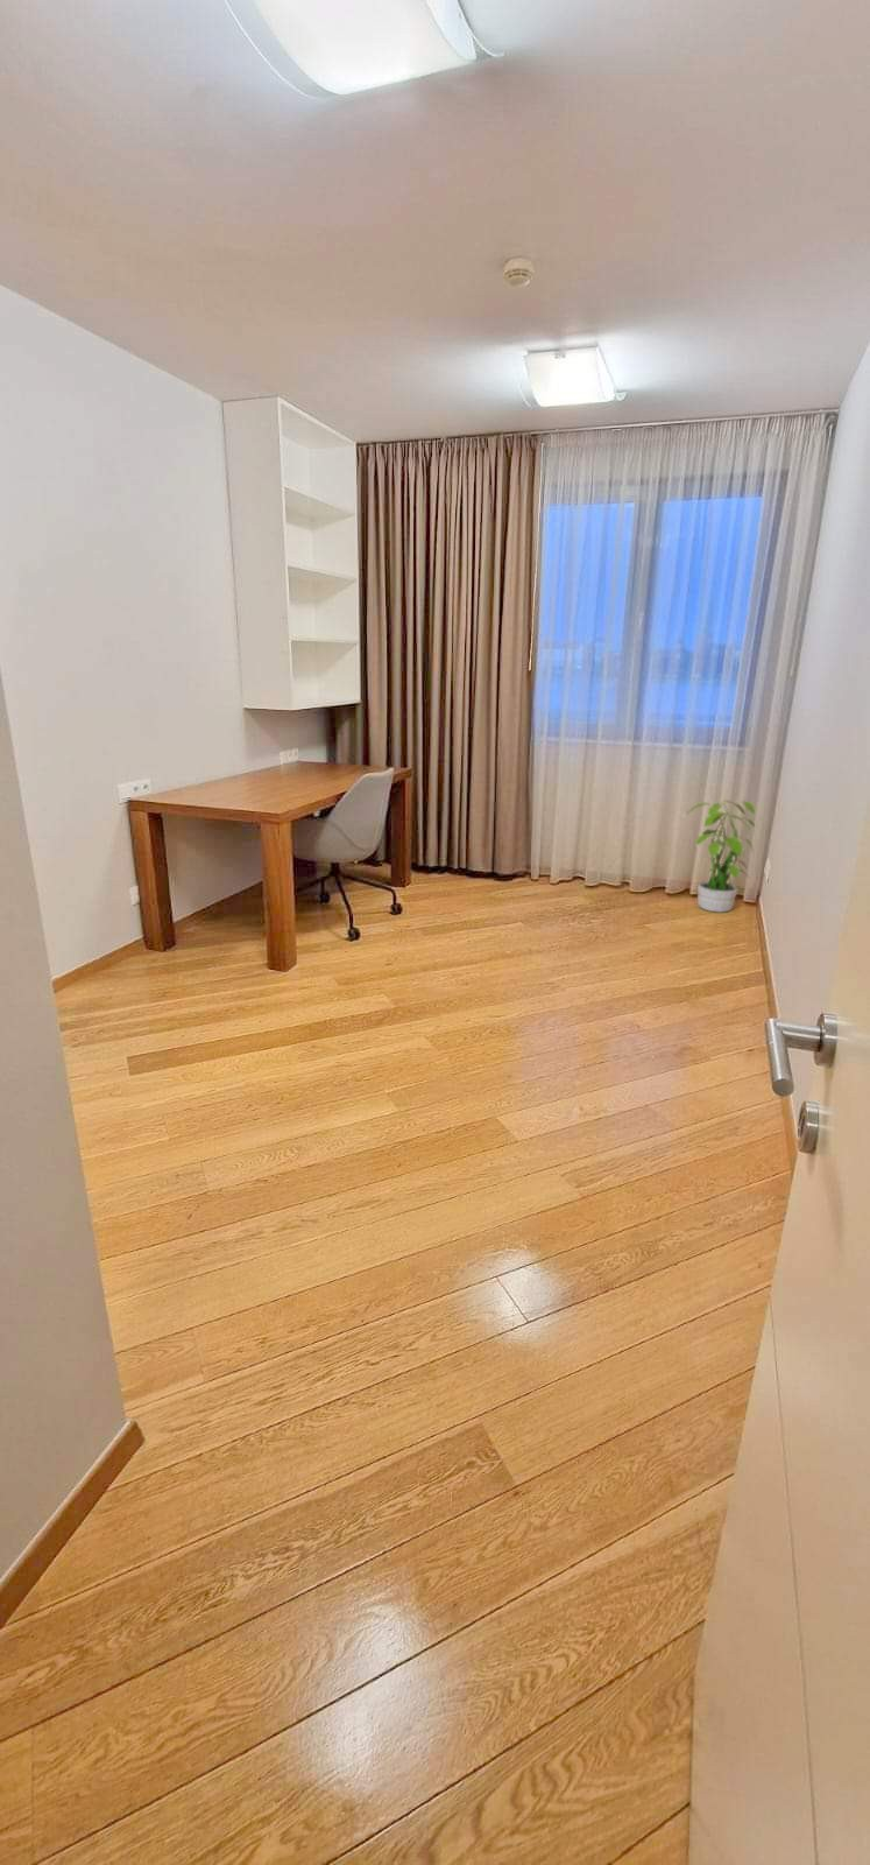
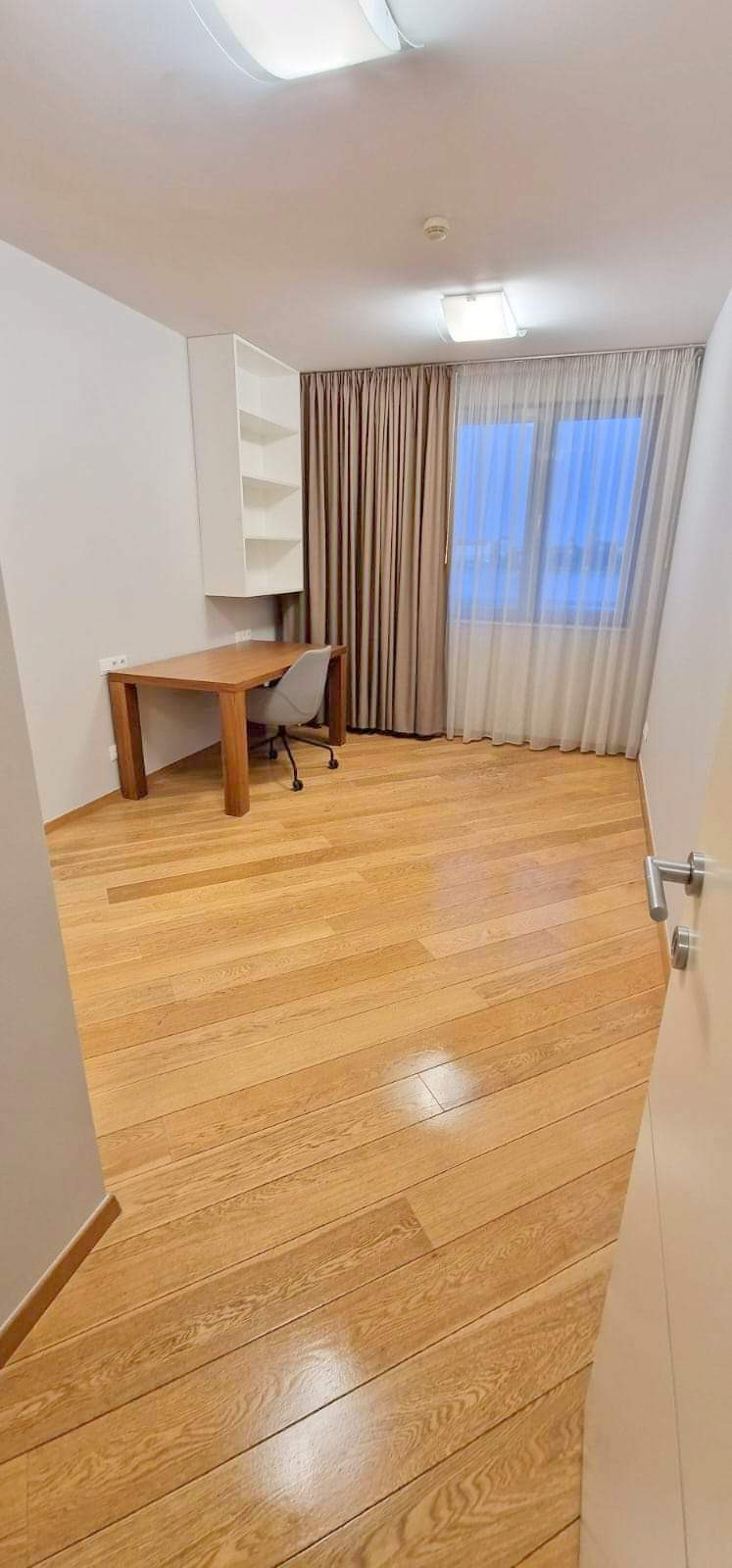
- potted plant (714, 854)
